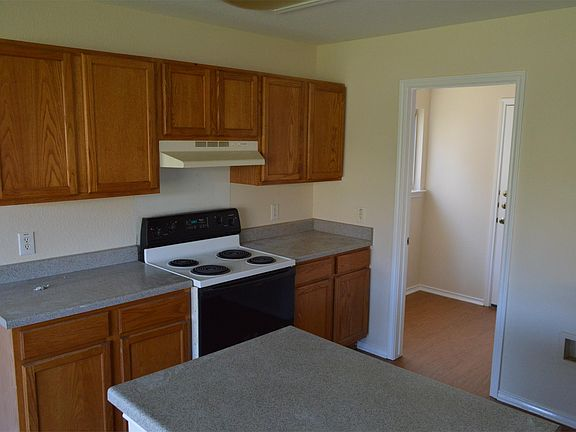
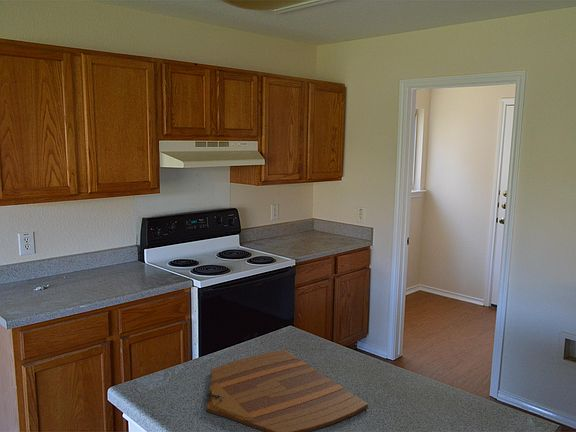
+ cutting board (268, 389)
